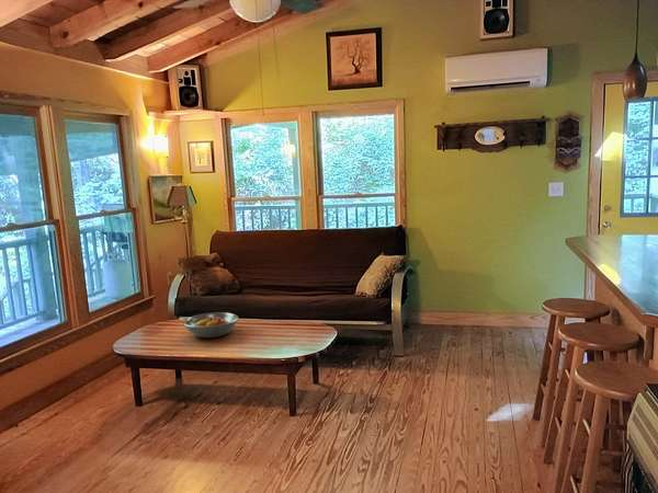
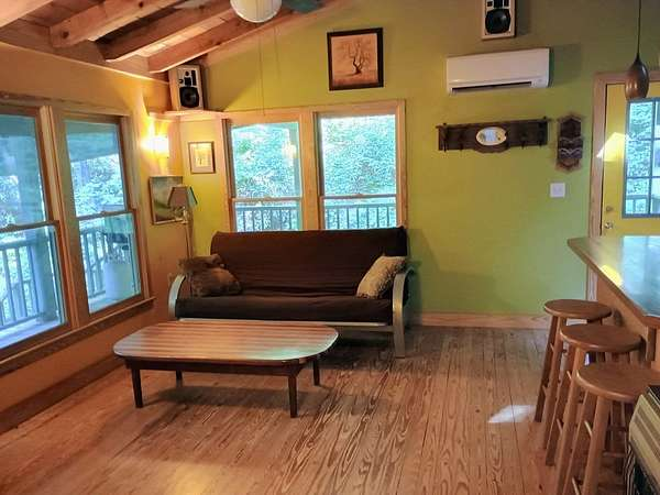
- fruit bowl (211, 324)
